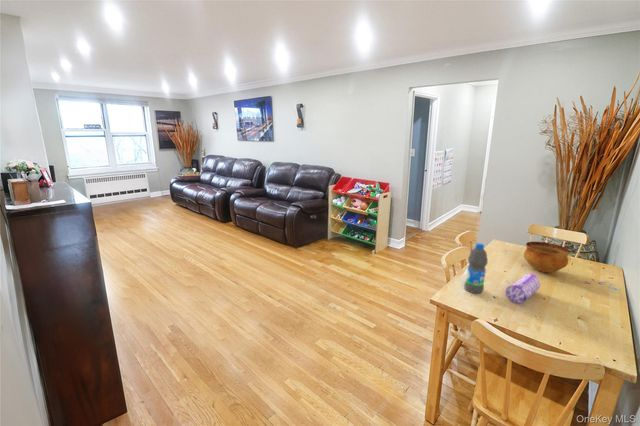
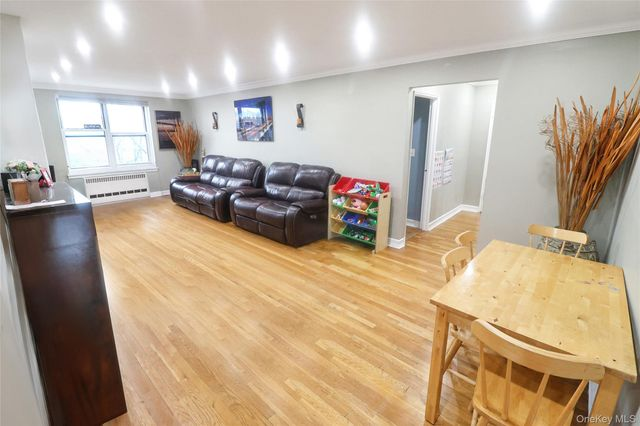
- bowl (544, 259)
- water bottle (476, 267)
- pencil case (523, 287)
